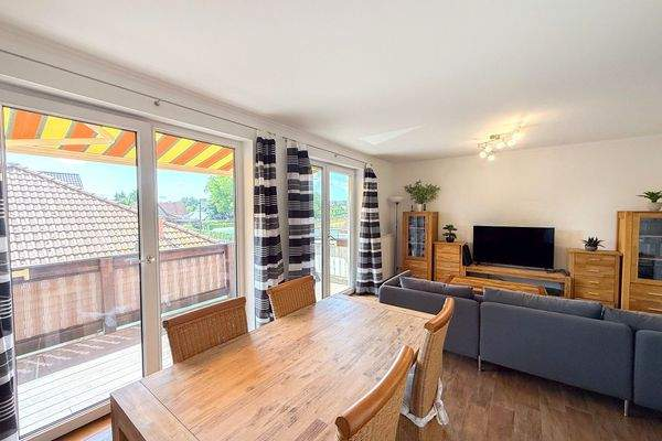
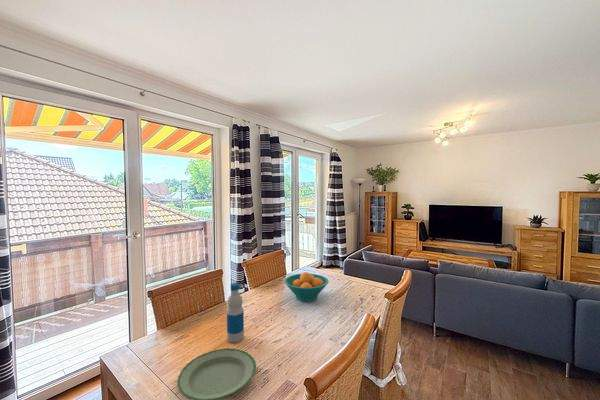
+ fruit bowl (306, 285)
+ bottle (235, 311)
+ plate (218, 374)
